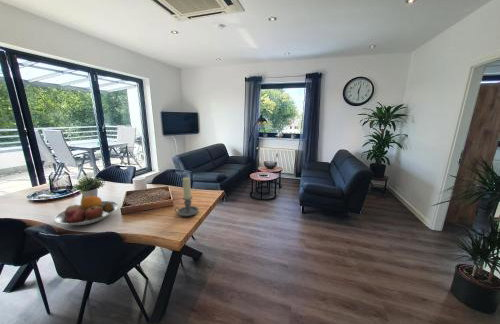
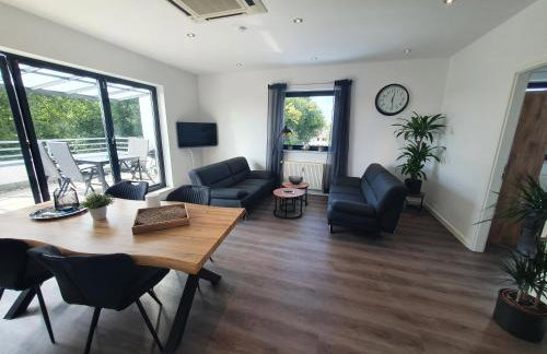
- candle holder (185, 195)
- fruit bowl (88, 209)
